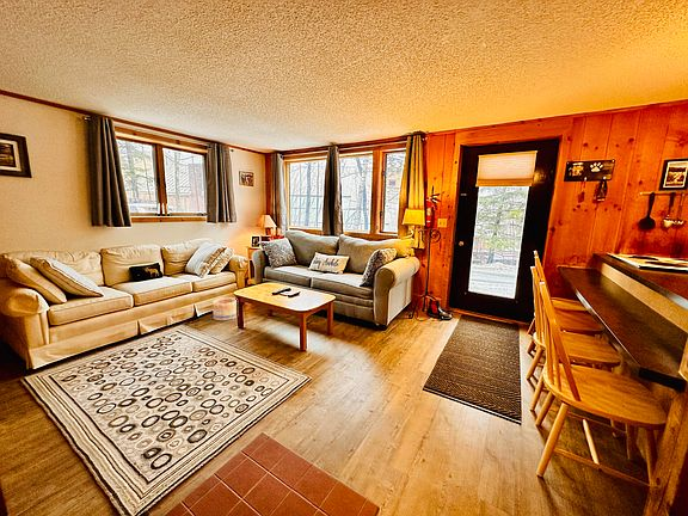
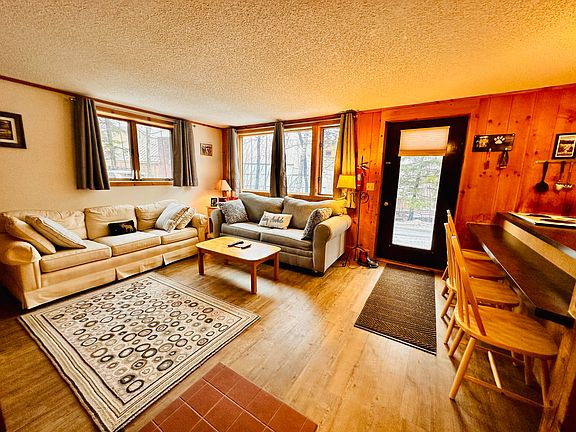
- basket (225, 308)
